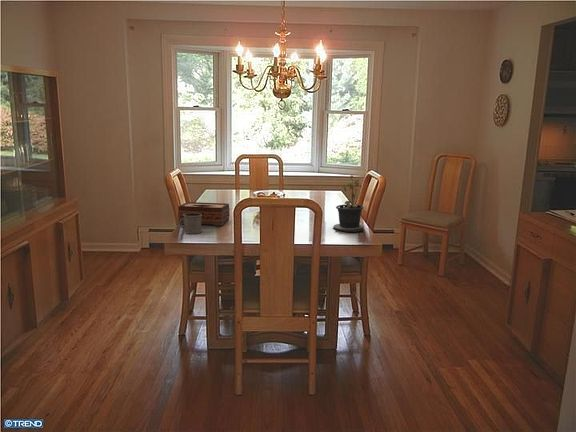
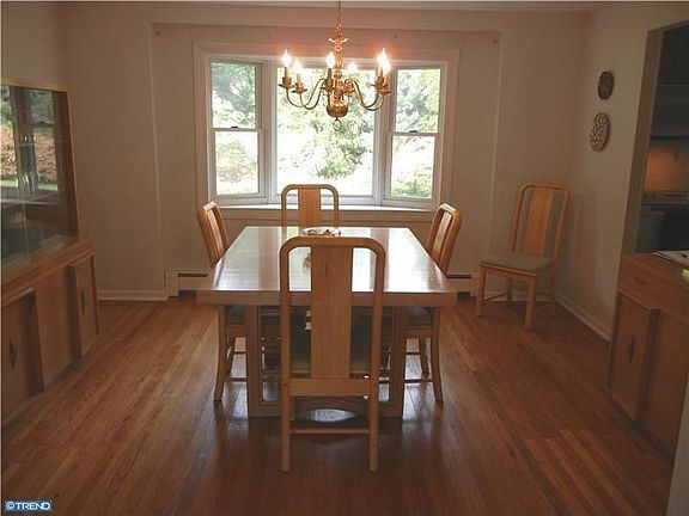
- mug (190, 223)
- tissue box (204, 213)
- potted plant (348, 202)
